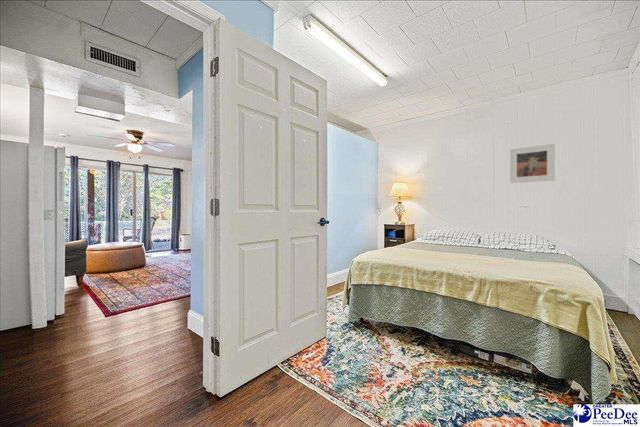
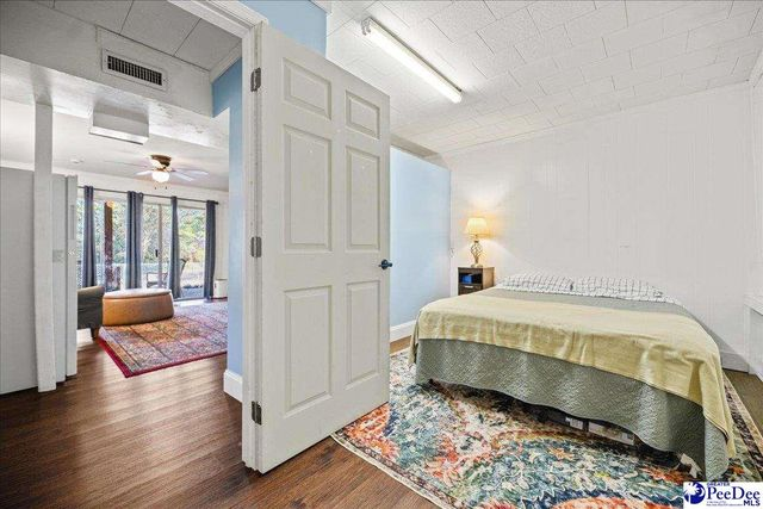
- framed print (531, 164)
